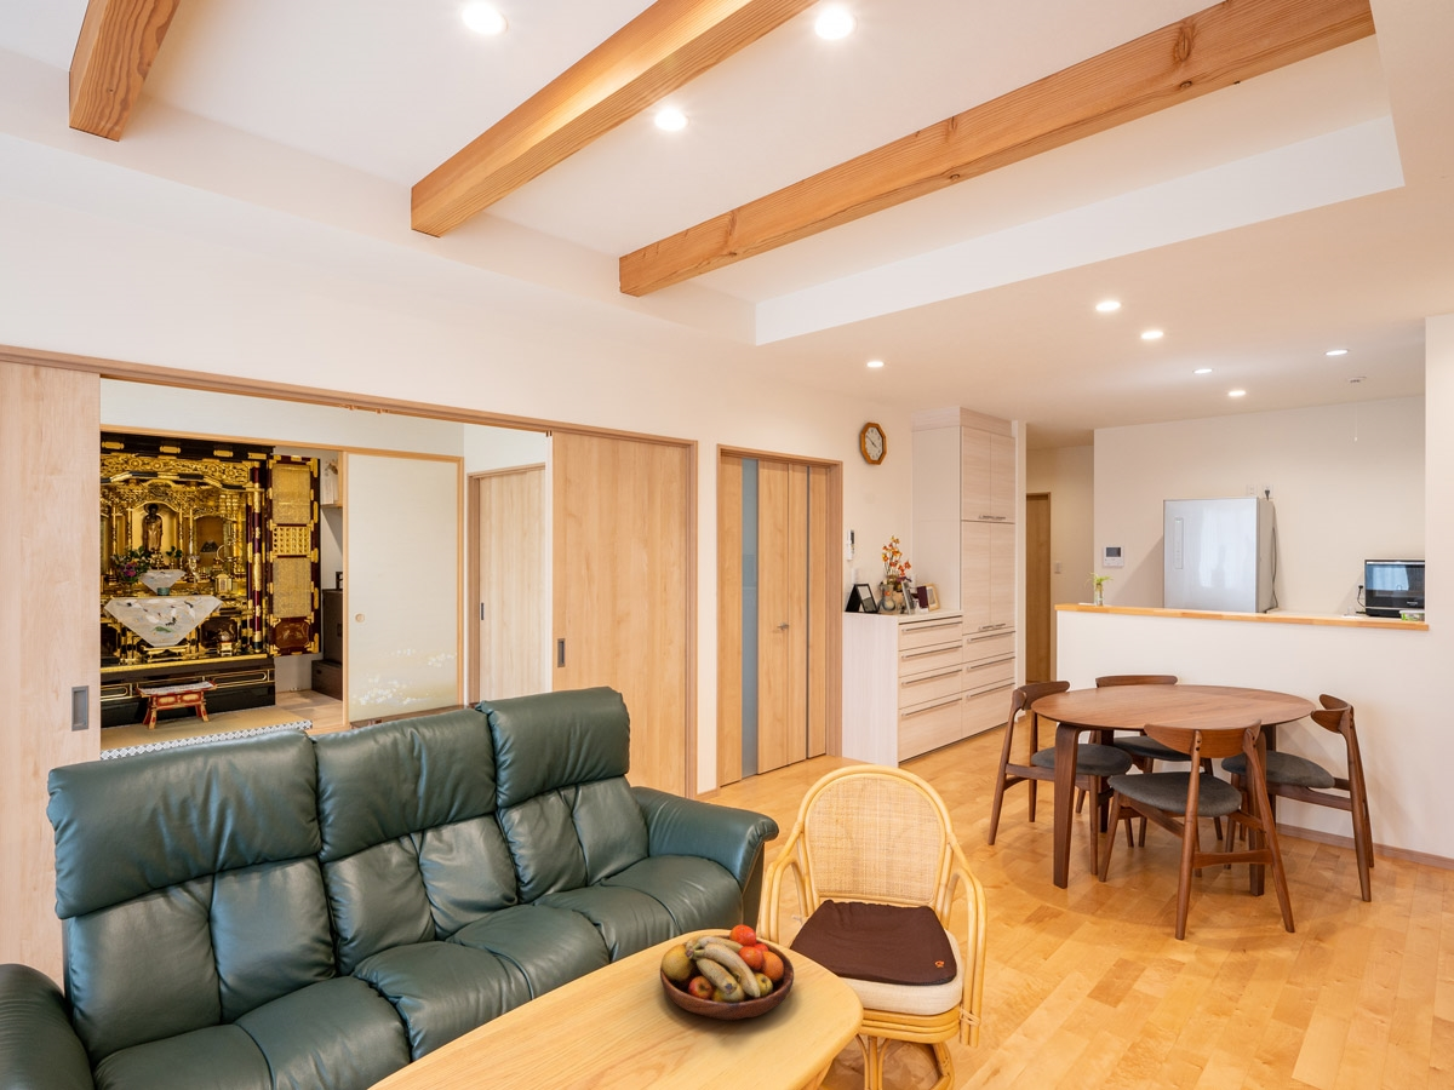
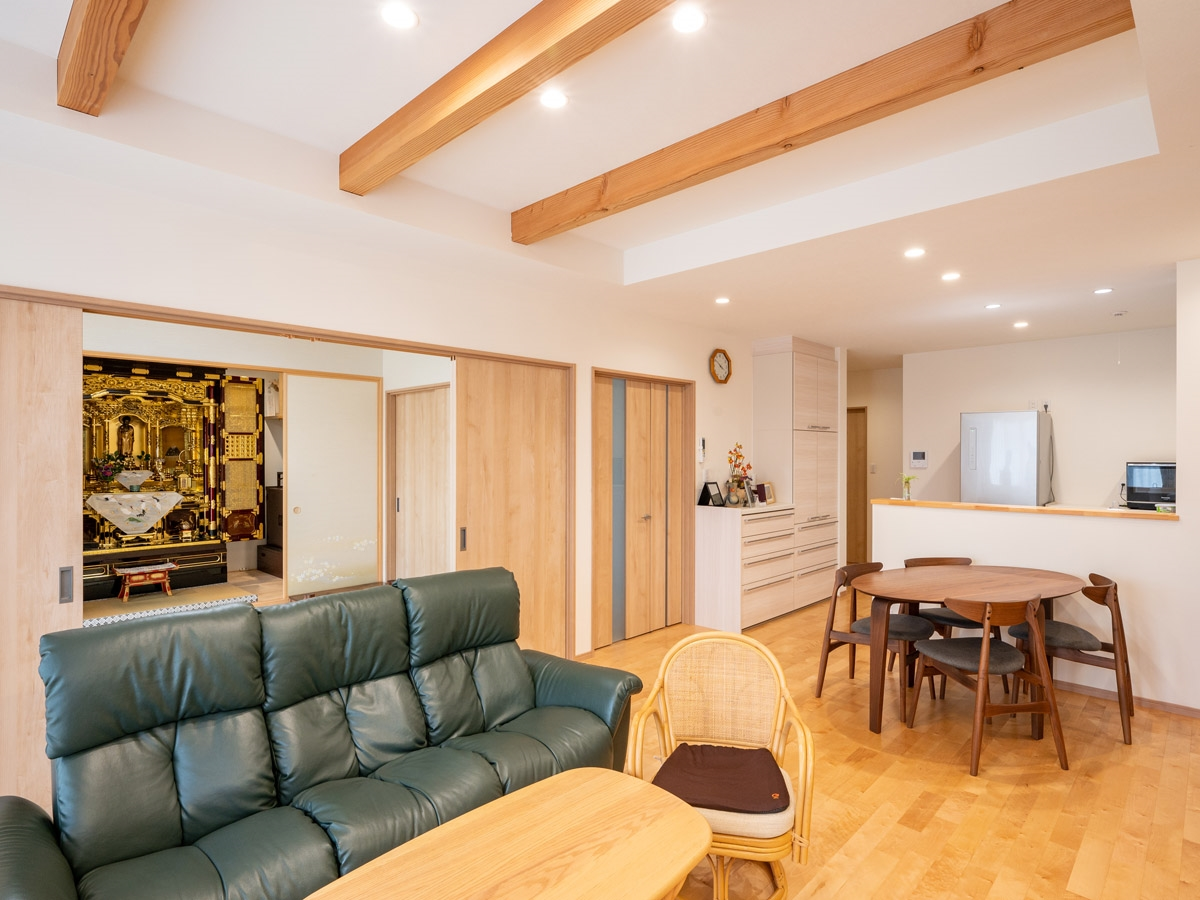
- fruit bowl (727, 962)
